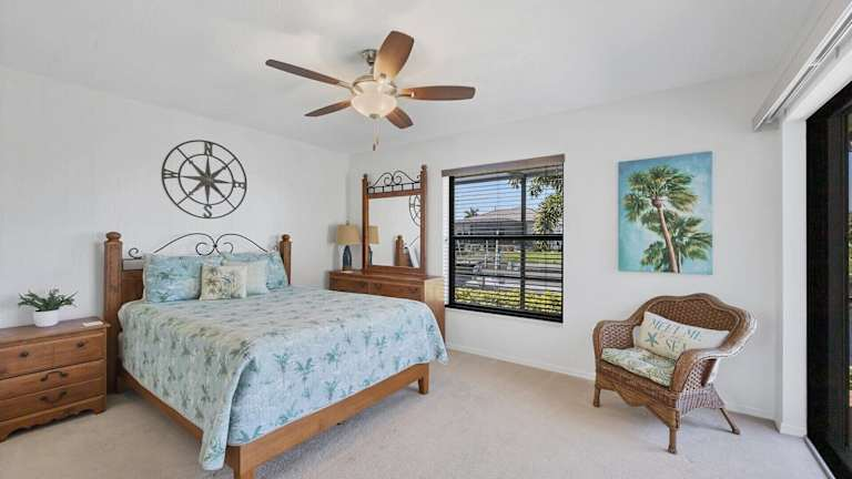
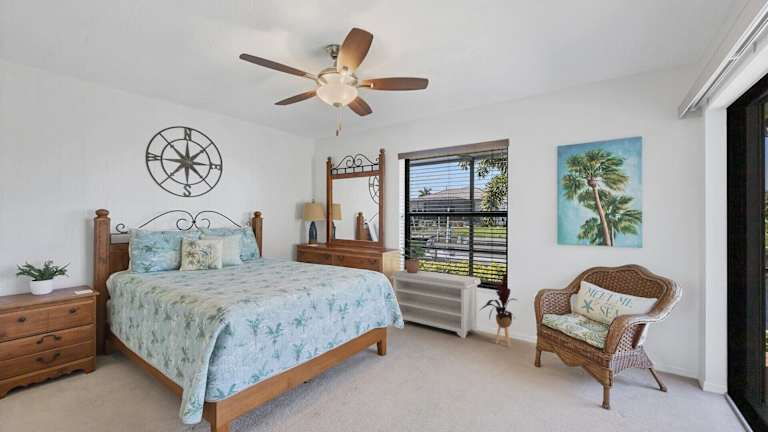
+ house plant (499, 307)
+ potted plant (414, 255)
+ bench (433, 300)
